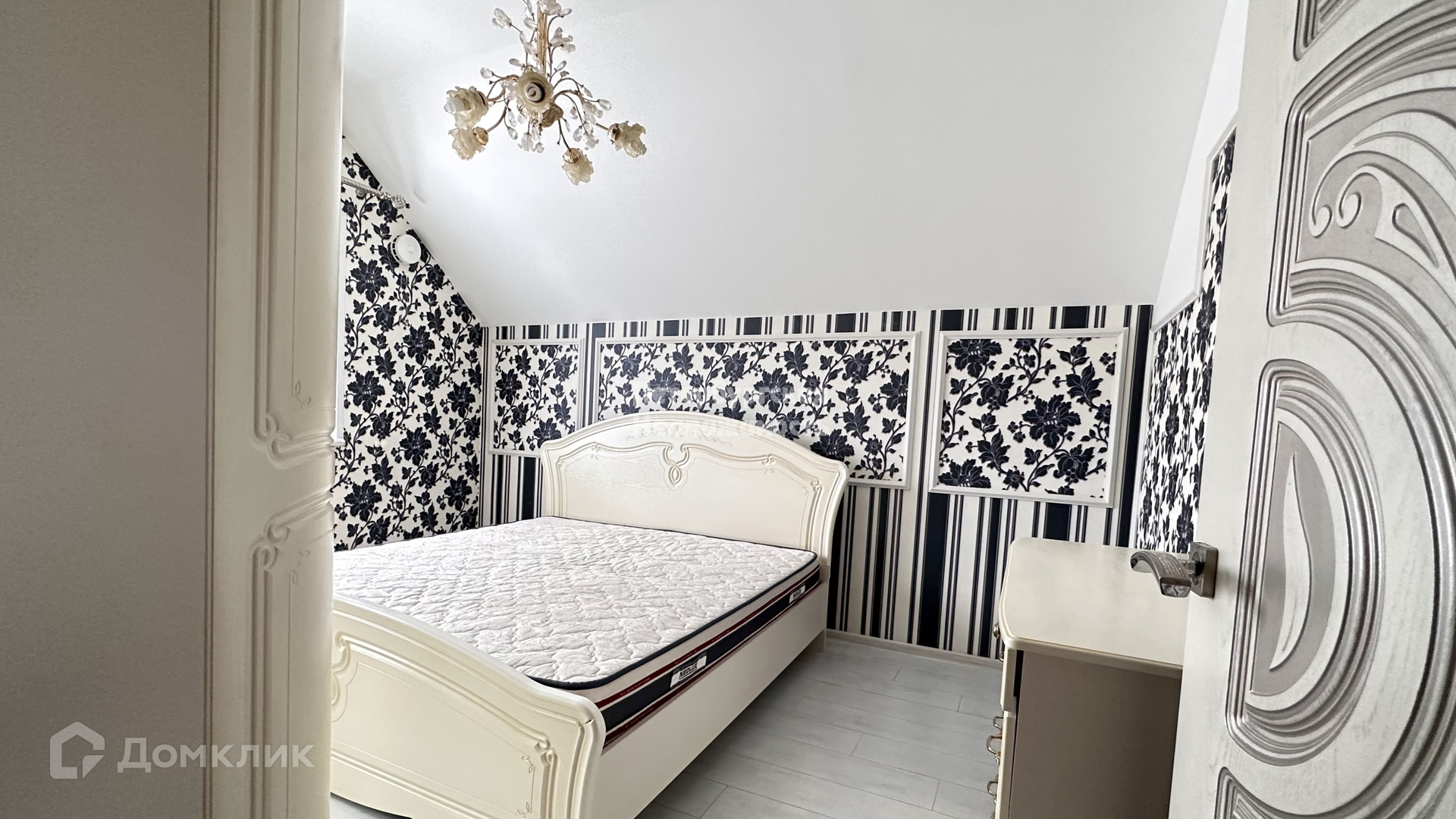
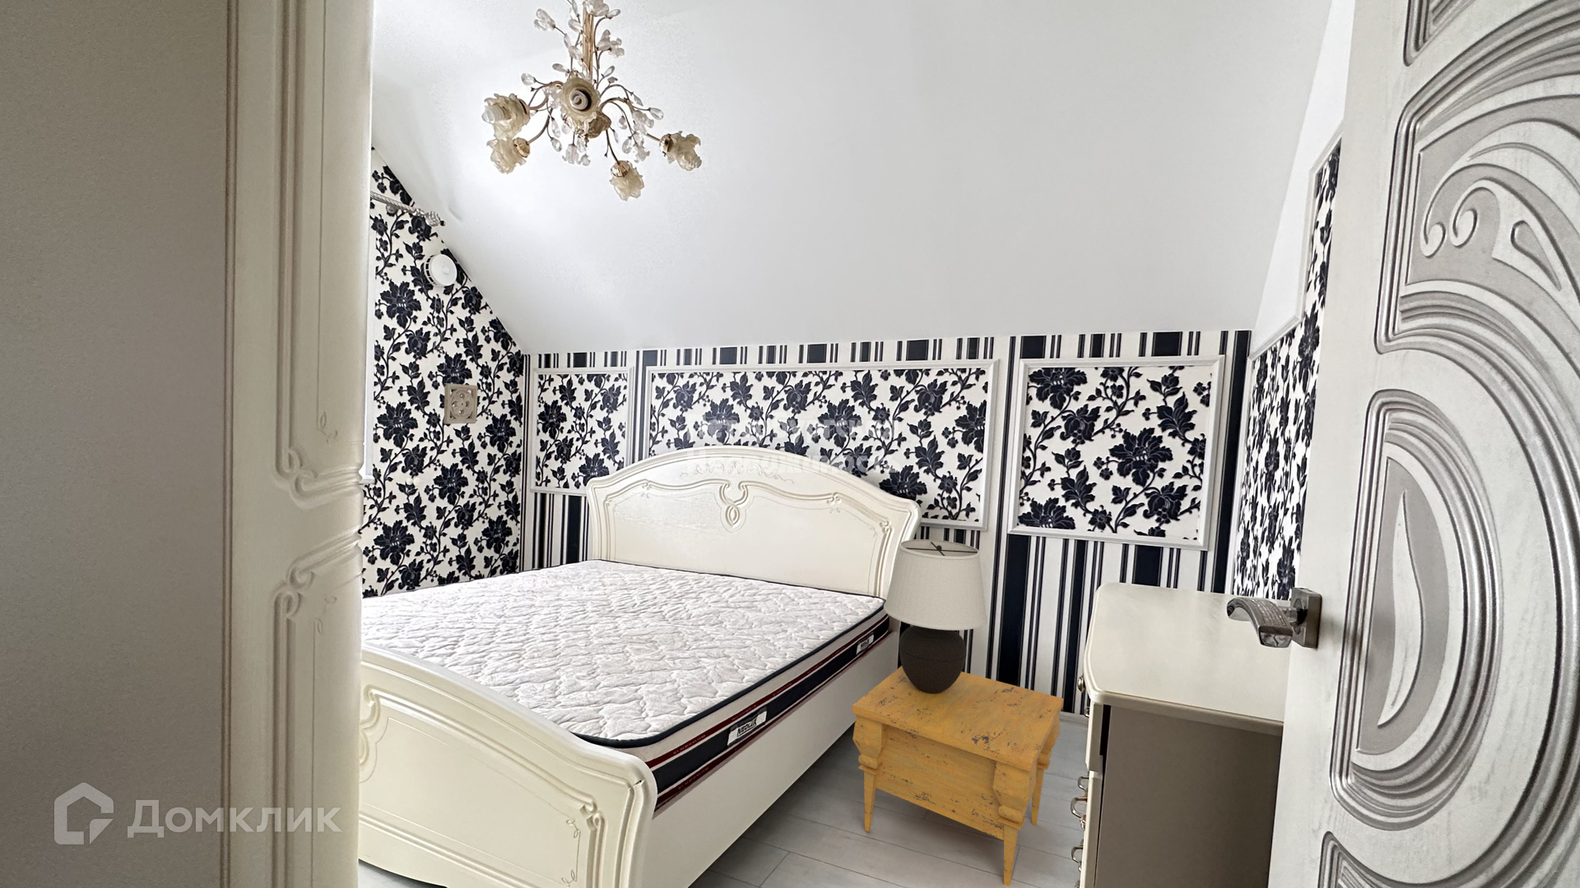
+ table lamp (934, 617)
+ wall ornament (461, 403)
+ nightstand (956, 763)
